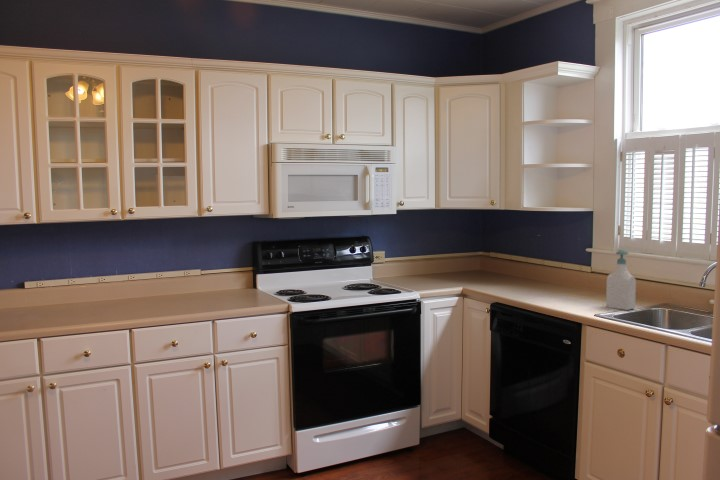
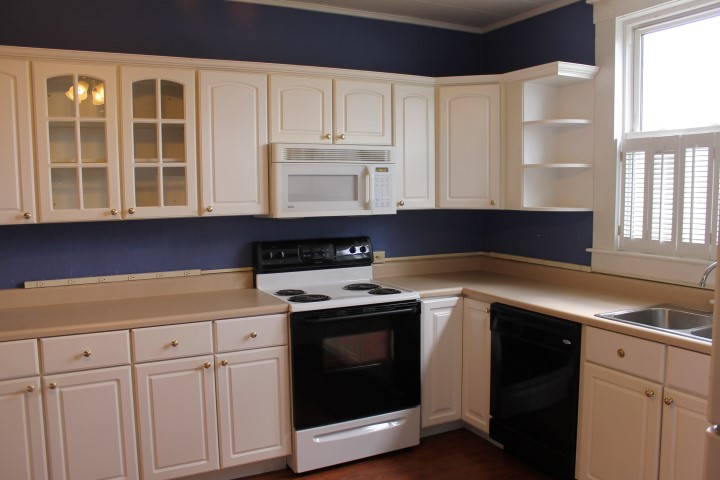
- soap bottle (622, 278)
